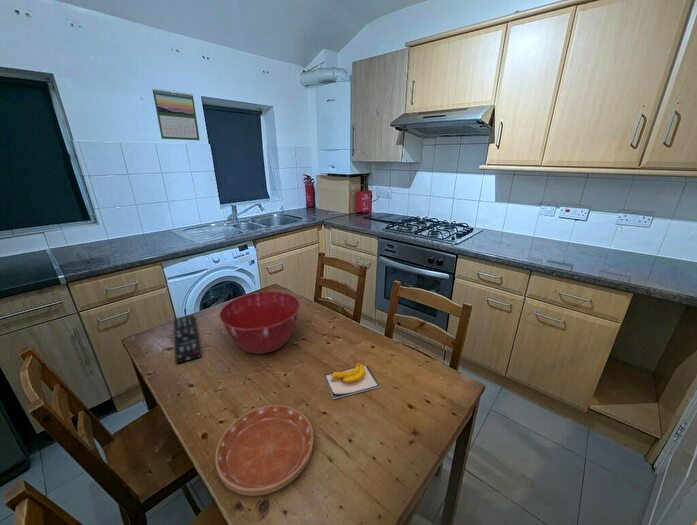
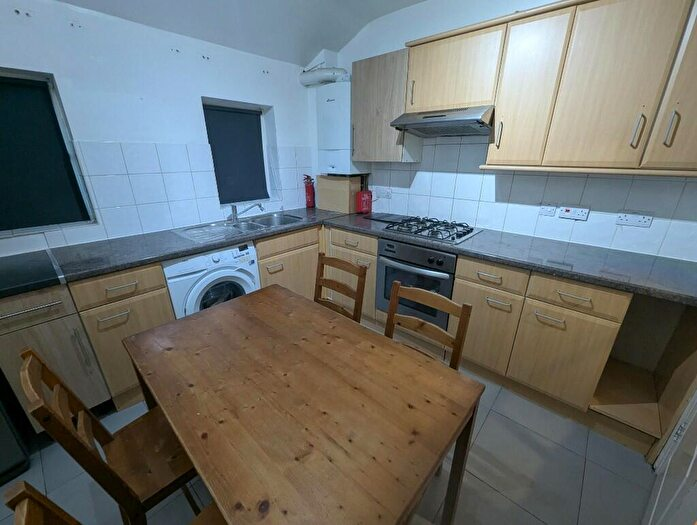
- mixing bowl (262, 325)
- remote control (185, 335)
- banana (351, 375)
- calendar (177, 115)
- saucer (266, 446)
